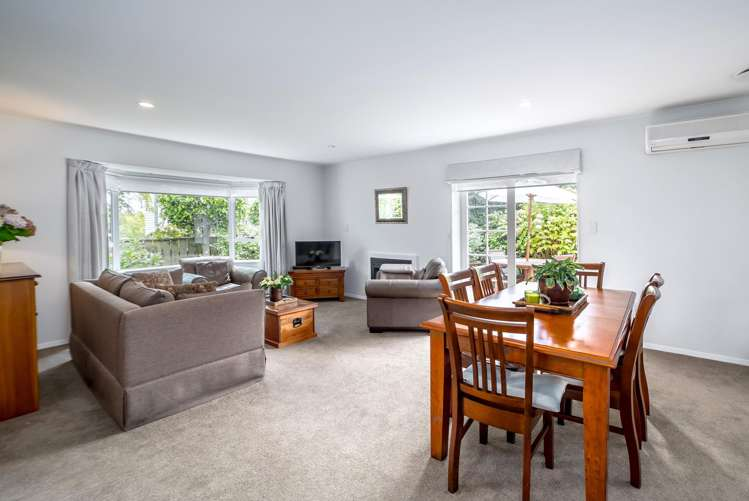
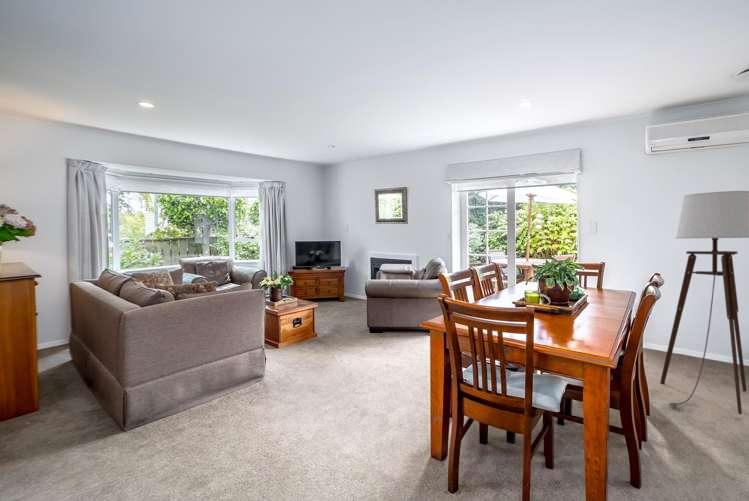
+ floor lamp (712, 296)
